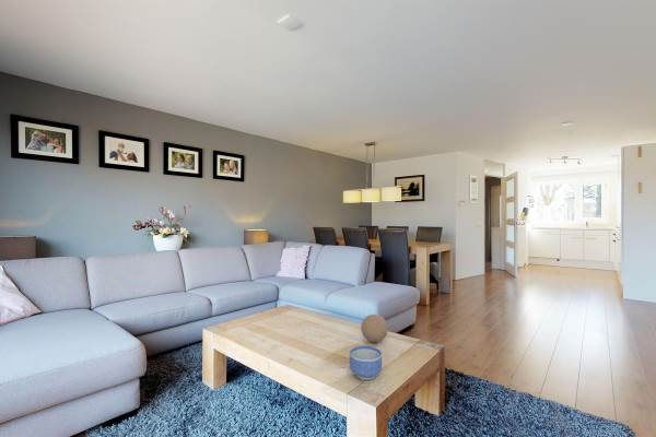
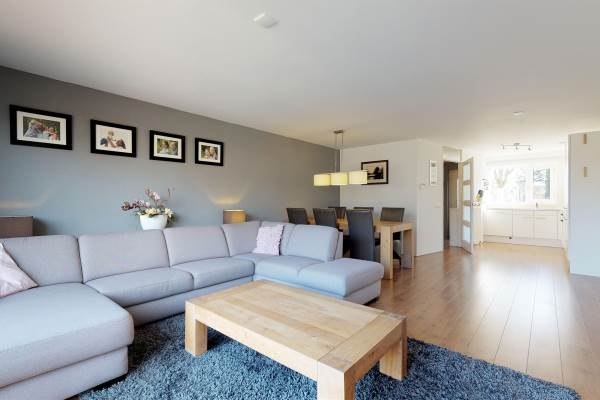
- decorative ball (374, 328)
- bowl (365, 363)
